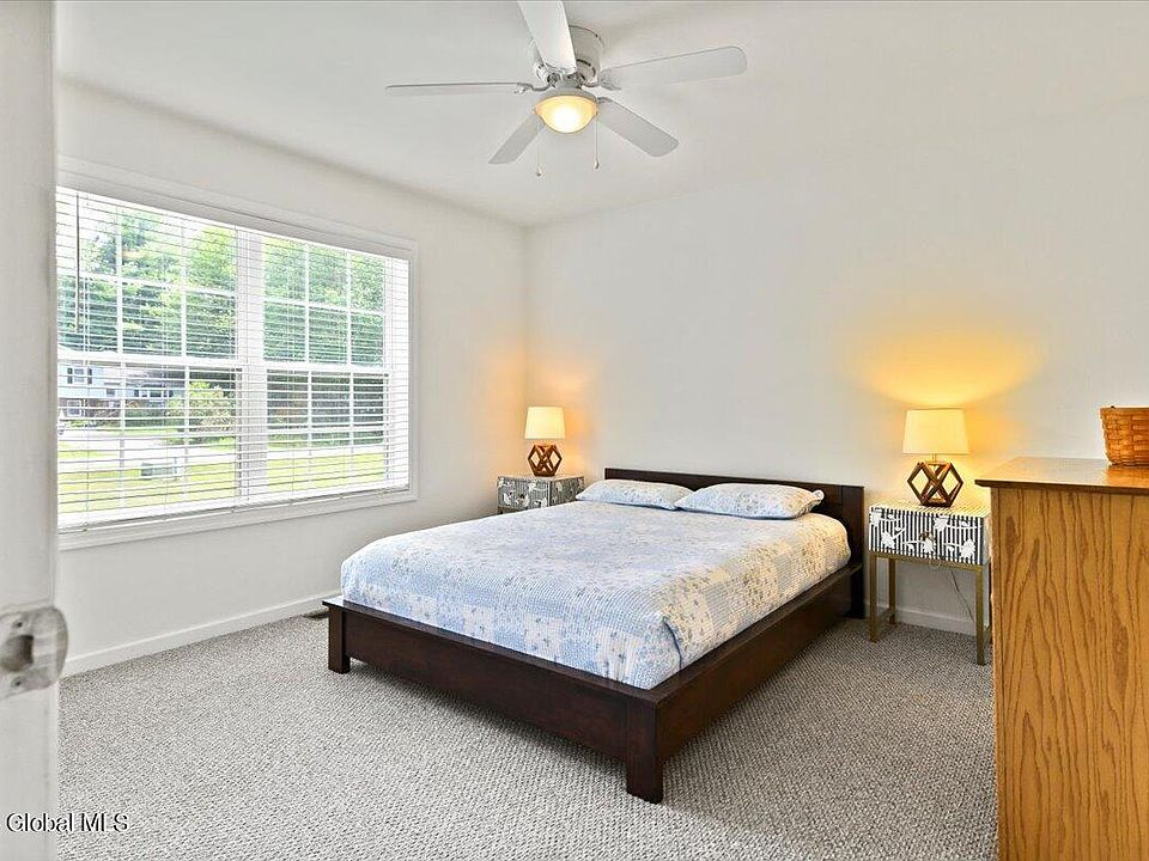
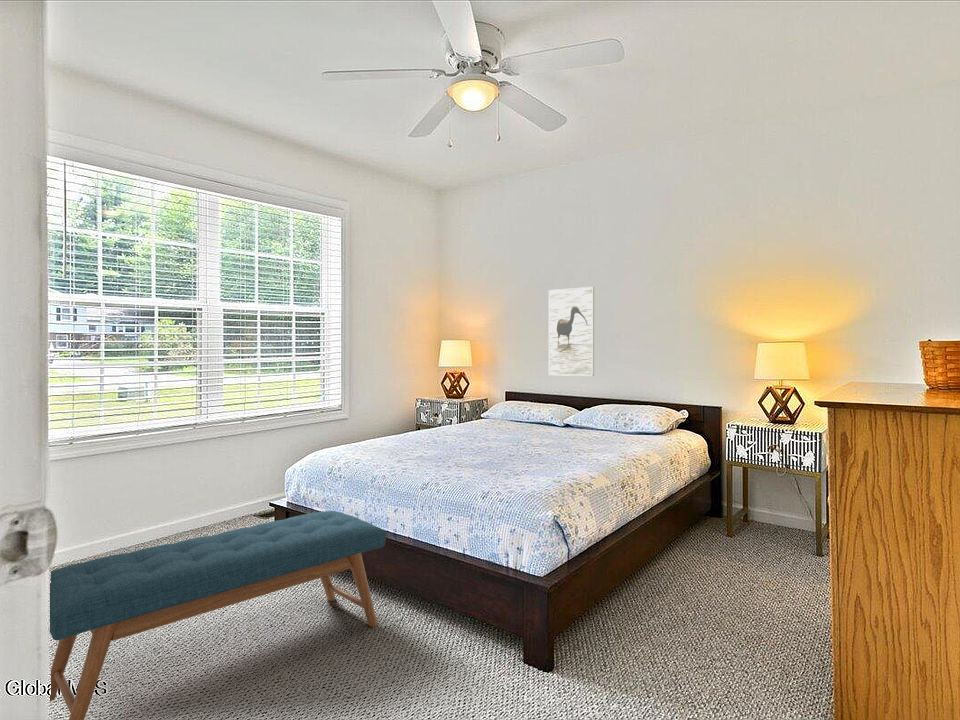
+ bench (230, 599)
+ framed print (570, 332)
